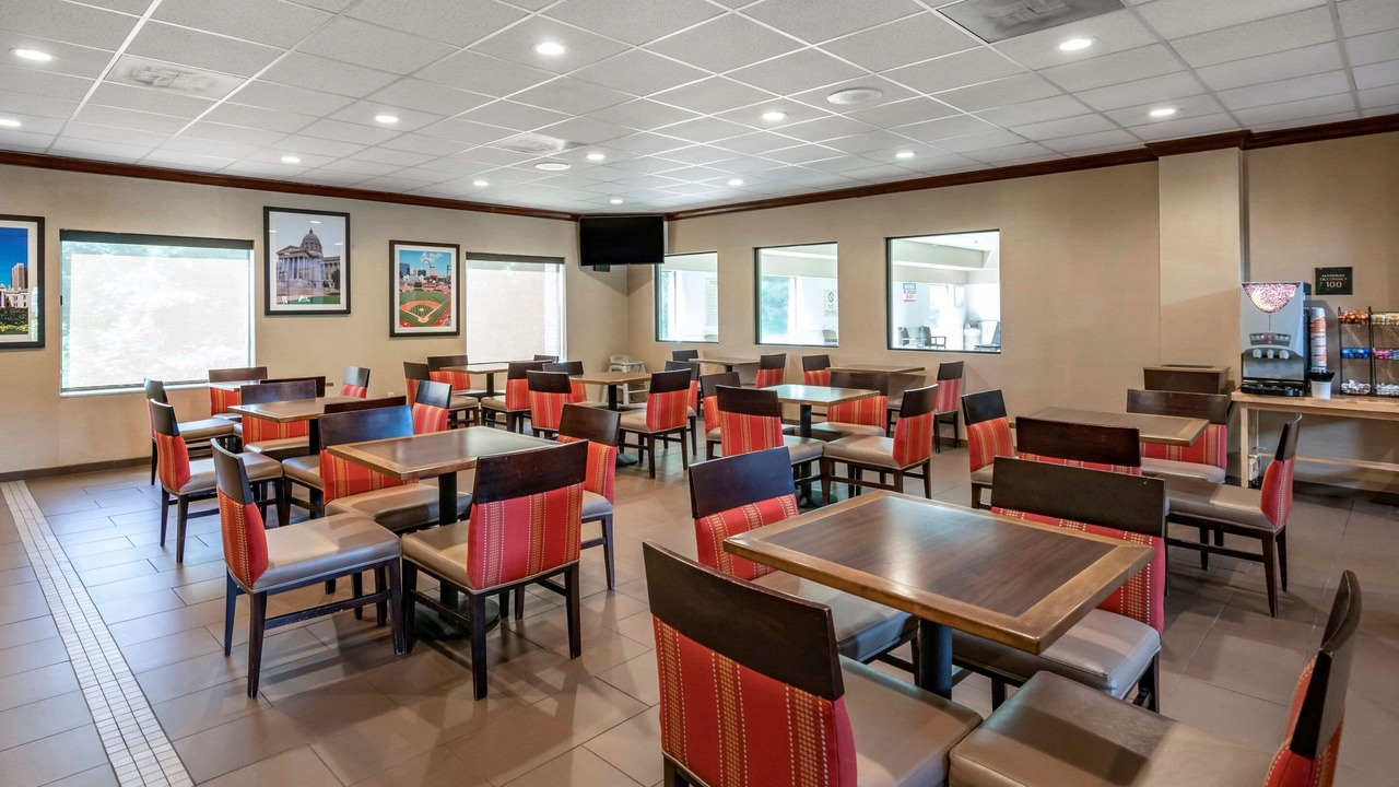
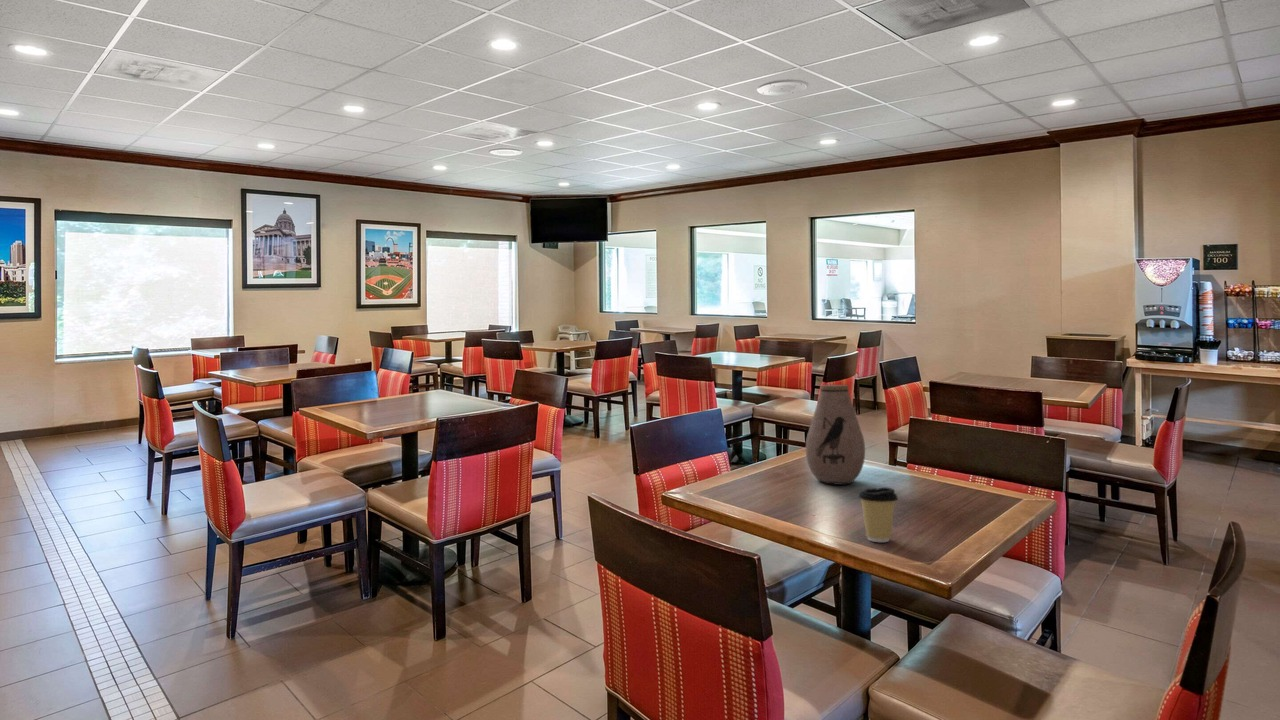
+ coffee cup (878, 514)
+ vase (834, 433)
